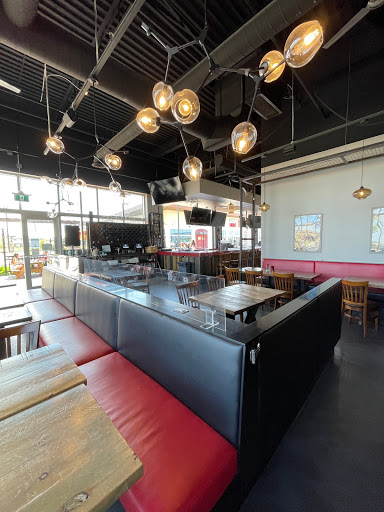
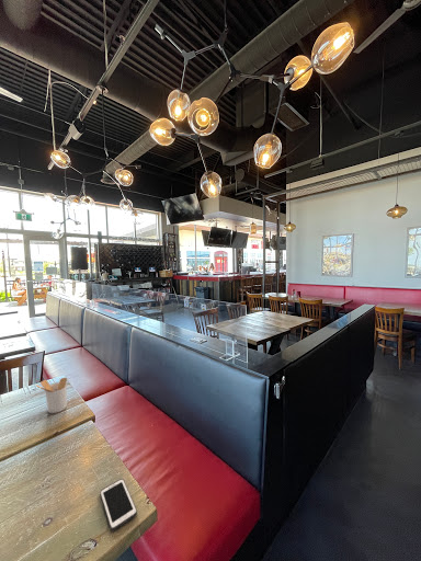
+ utensil holder (52, 394)
+ cell phone (117, 502)
